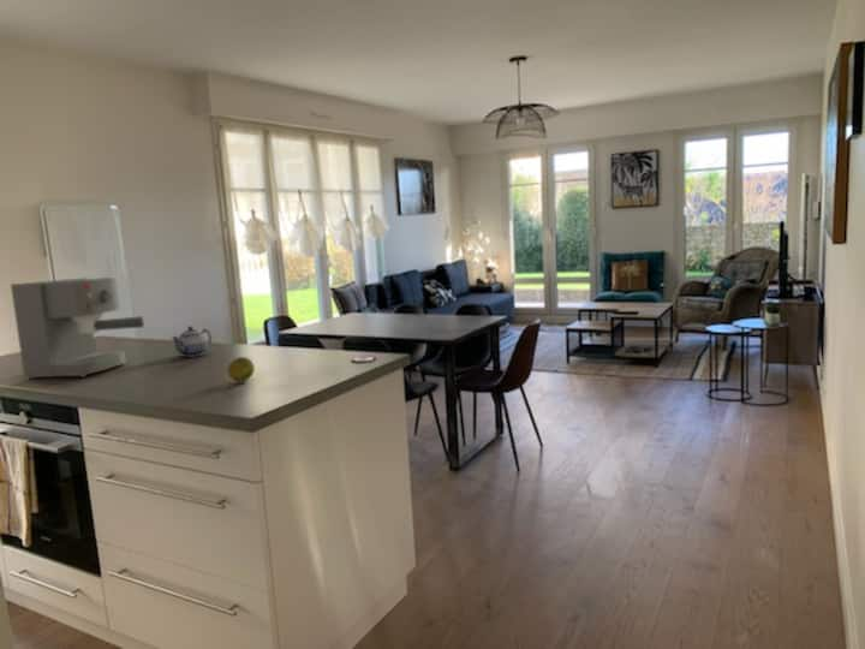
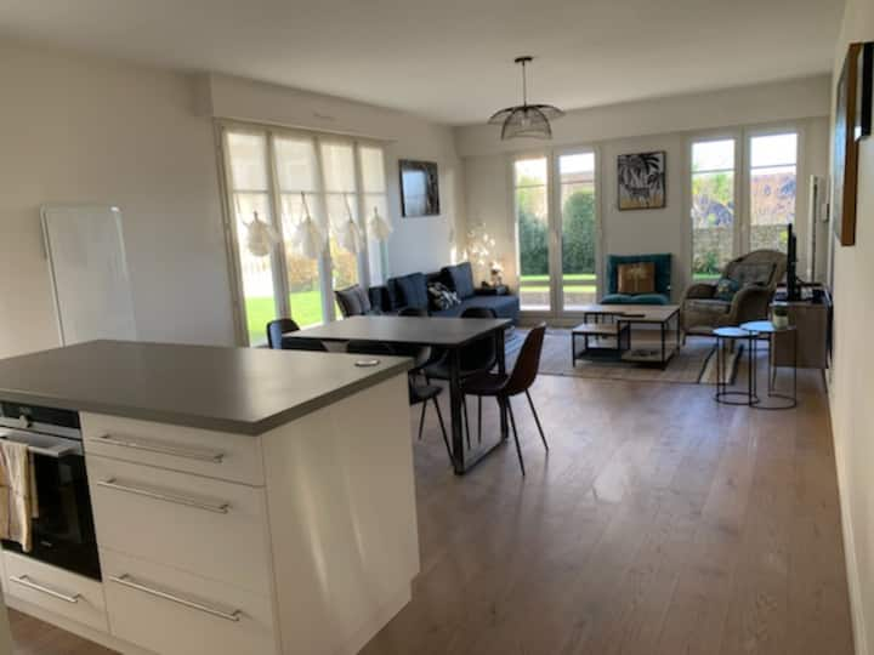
- coffee maker (79, 324)
- fruit (240, 369)
- teapot (192, 340)
